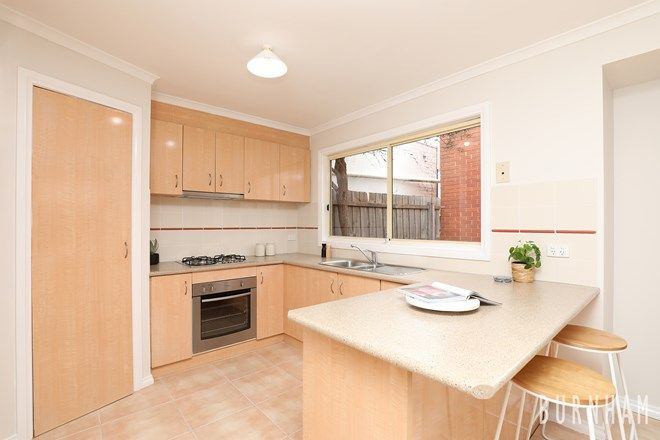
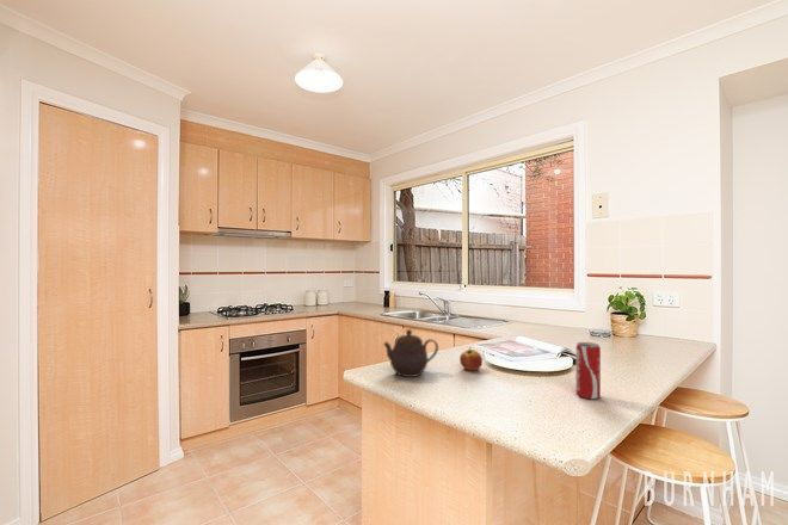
+ apple (470, 358)
+ teapot (411, 351)
+ beverage can (587, 370)
